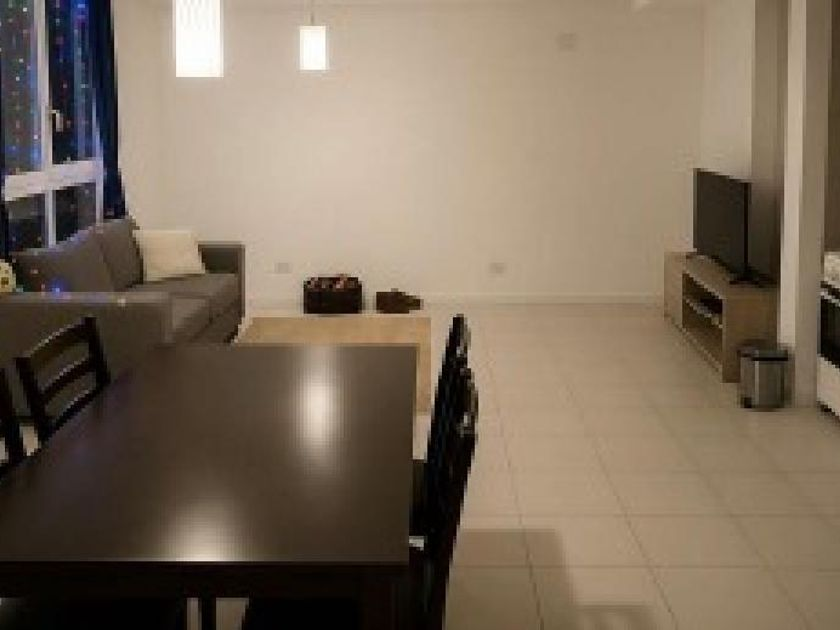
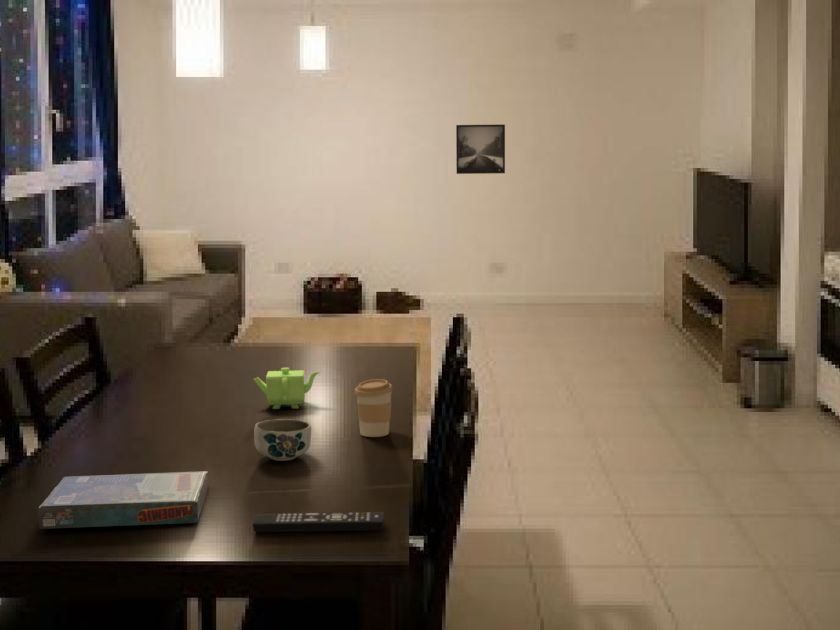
+ board game (127, 498)
+ bowl (282, 440)
+ remote control (319, 522)
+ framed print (480, 149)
+ teapot (287, 386)
+ coffee cup (374, 407)
